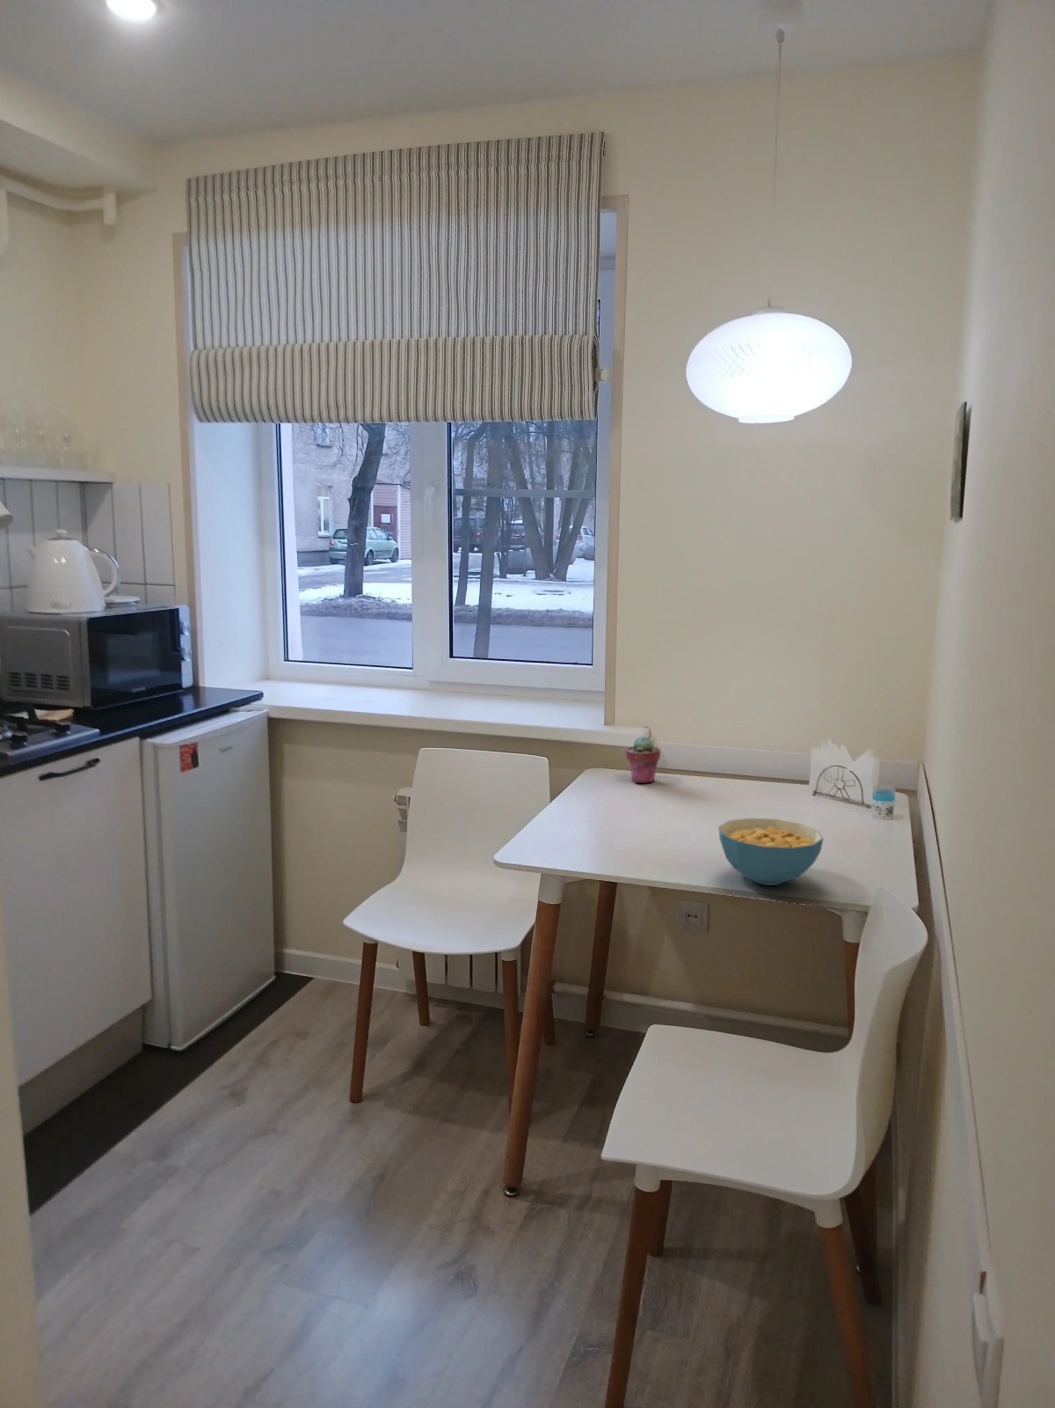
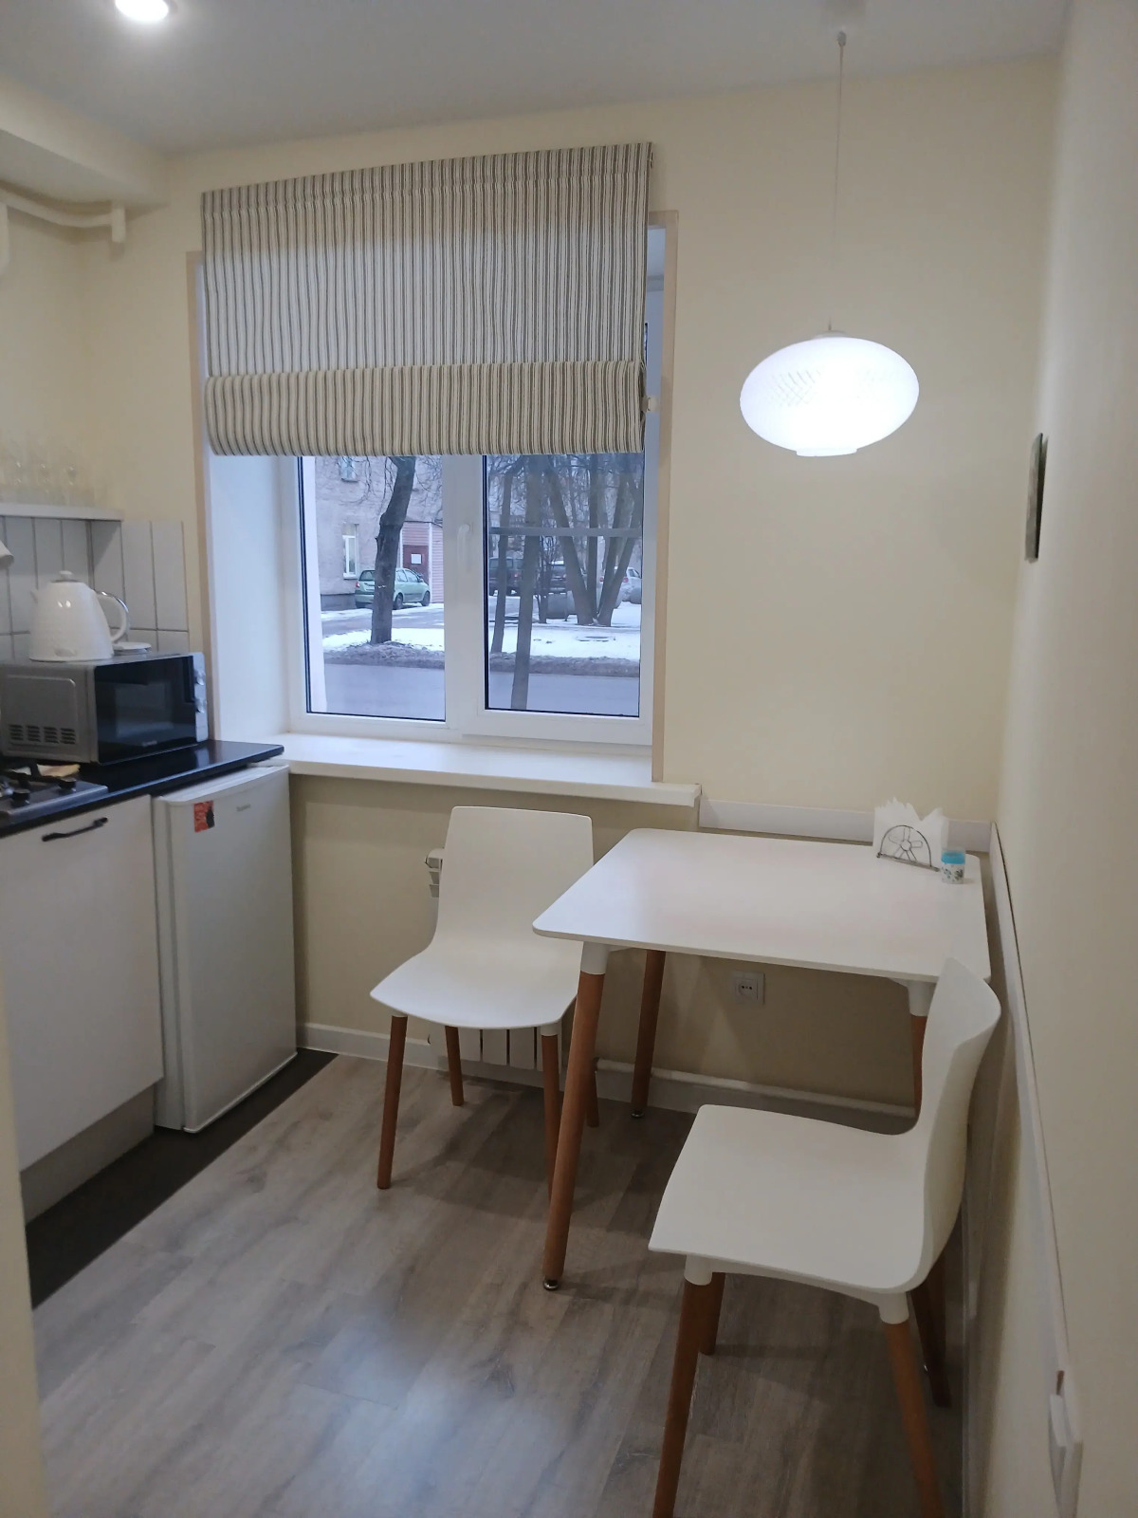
- cereal bowl (768, 856)
- potted succulent (643, 757)
